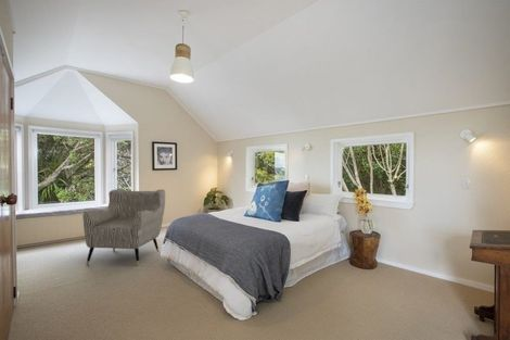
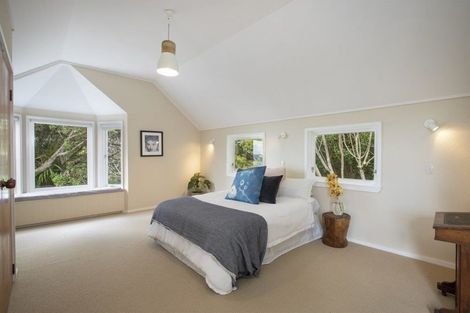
- armchair (129, 223)
